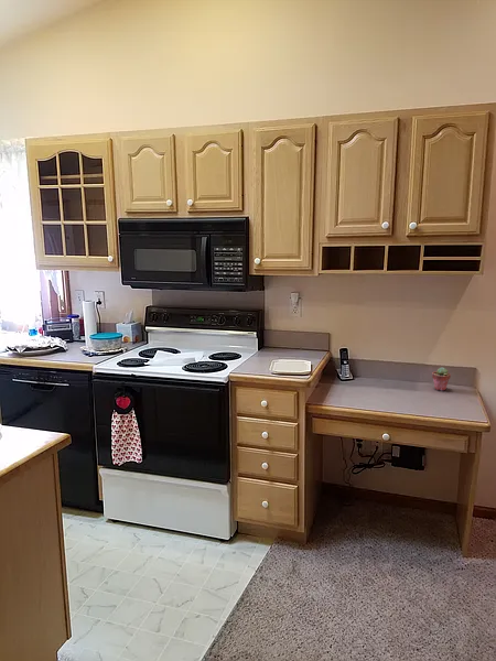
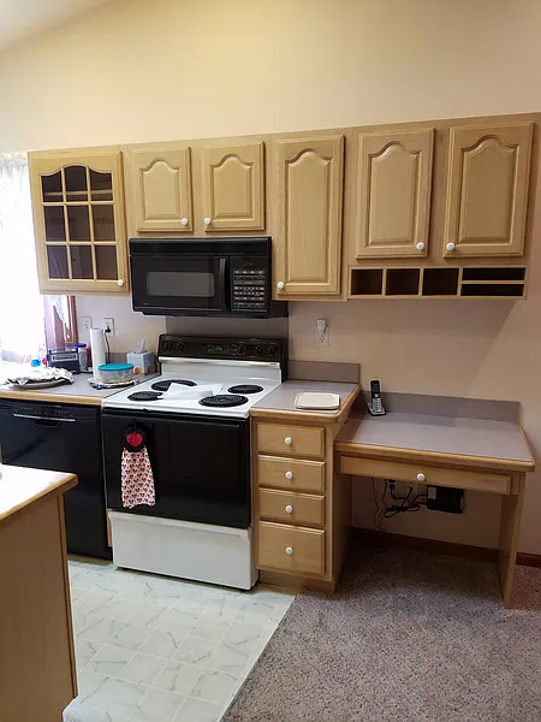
- potted succulent (441, 378)
